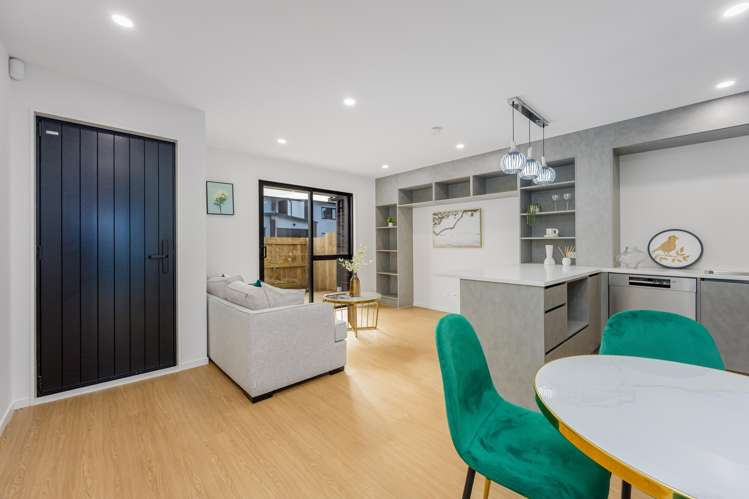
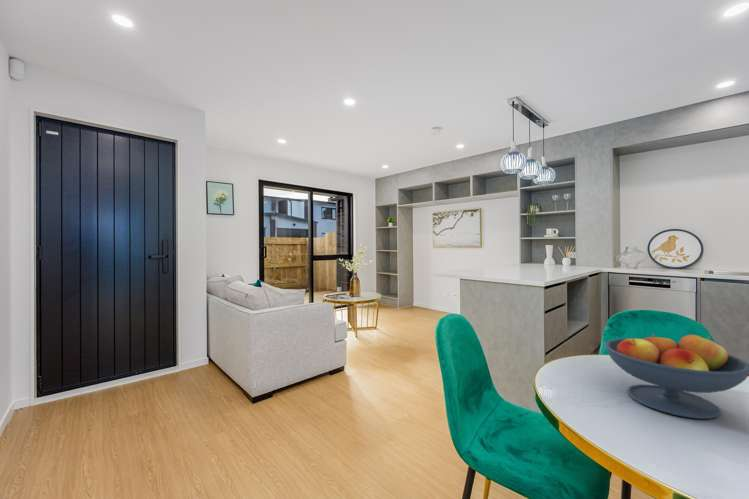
+ fruit bowl (670, 368)
